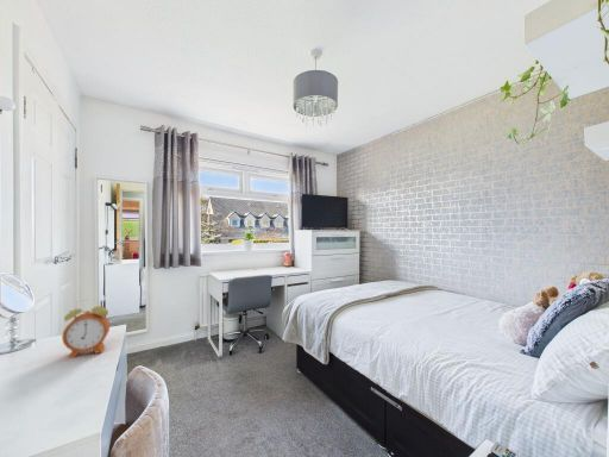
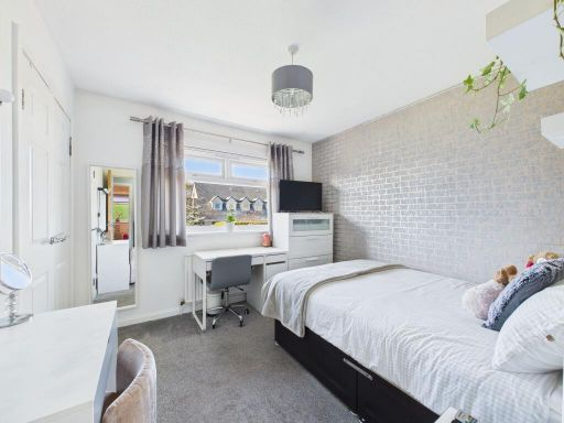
- alarm clock (87, 326)
